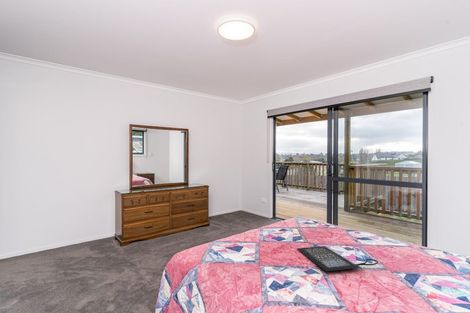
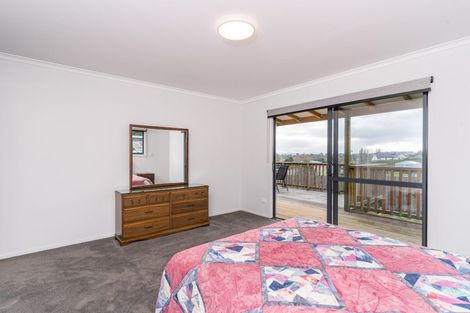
- clutch bag (328, 257)
